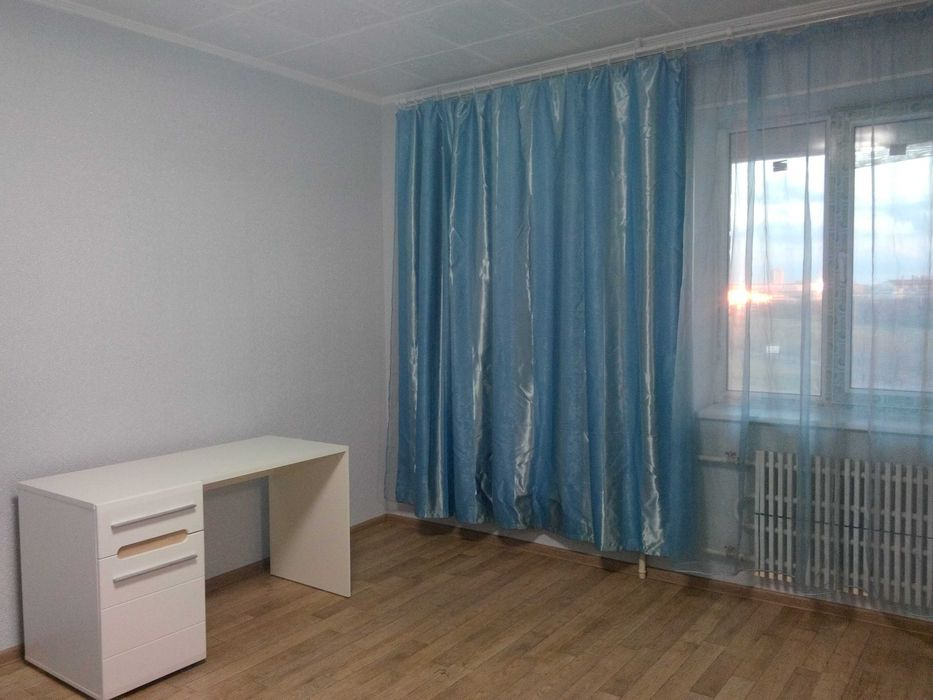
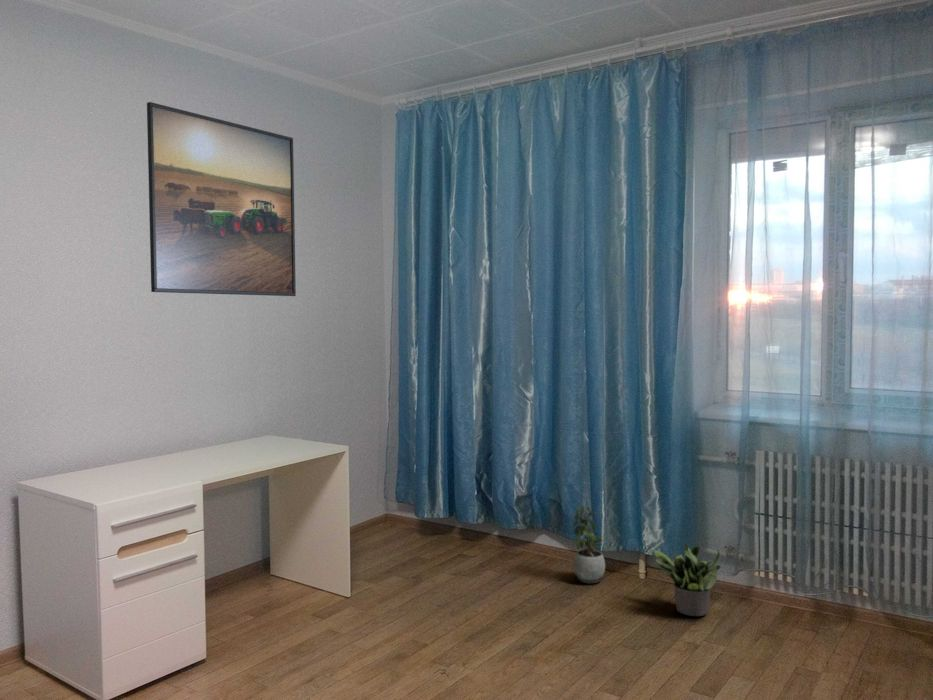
+ potted plant (590, 544)
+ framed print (228, 208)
+ potted plant (684, 574)
